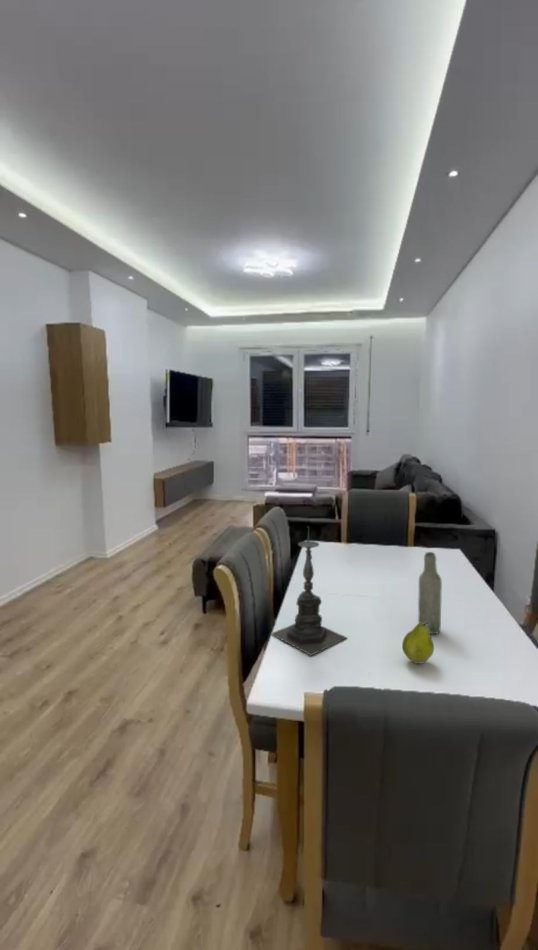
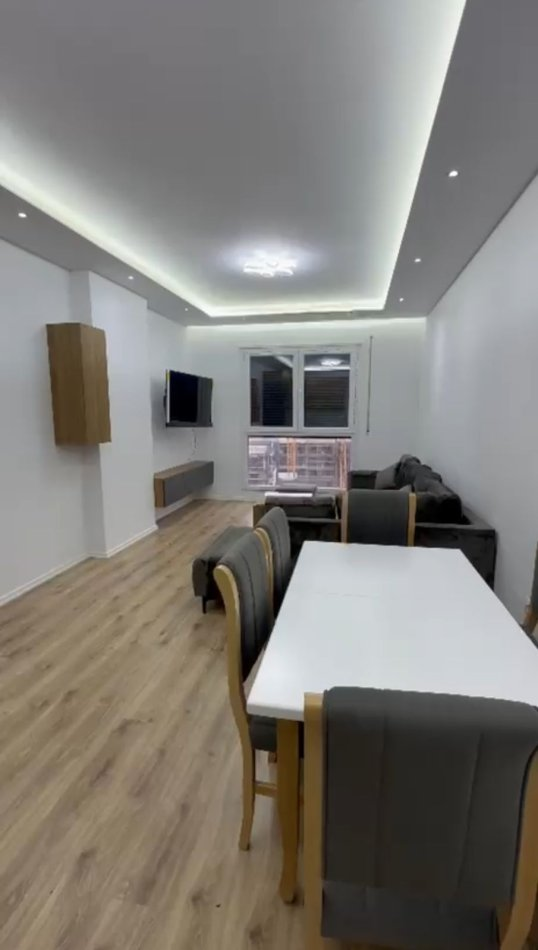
- bottle (430, 592)
- fruit (418, 642)
- candle holder (309, 582)
